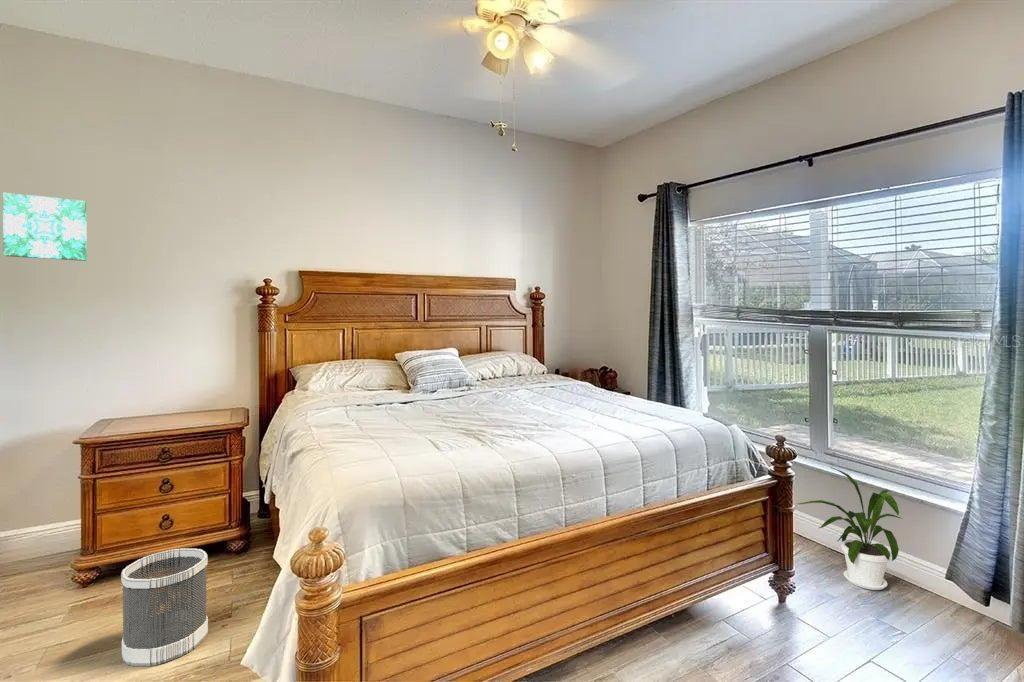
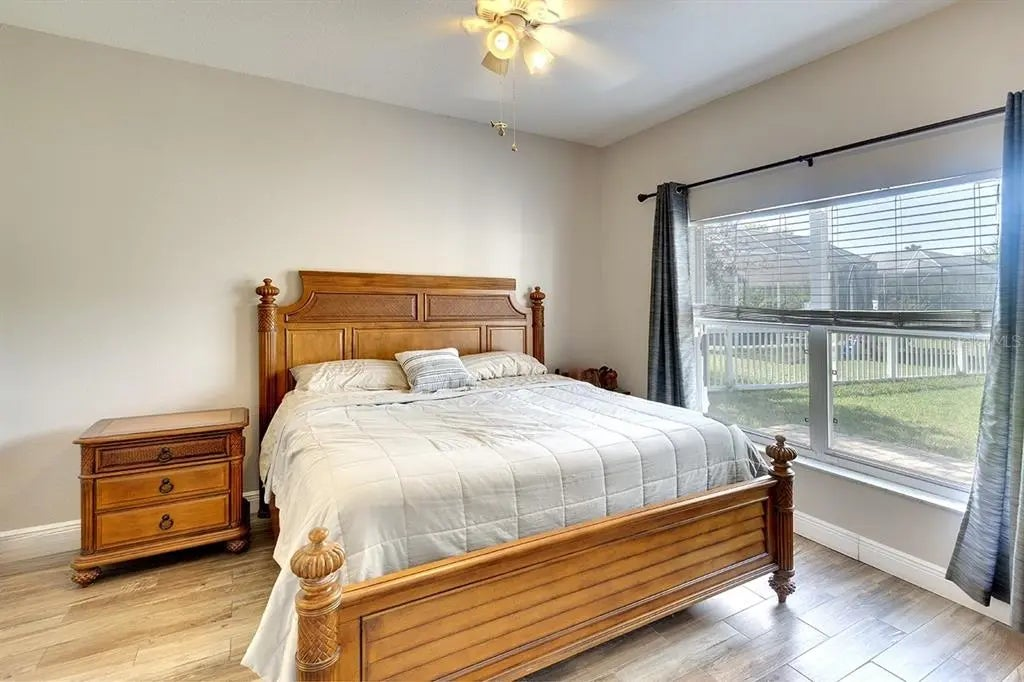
- wall art (46, 227)
- wastebasket (166, 603)
- house plant (861, 528)
